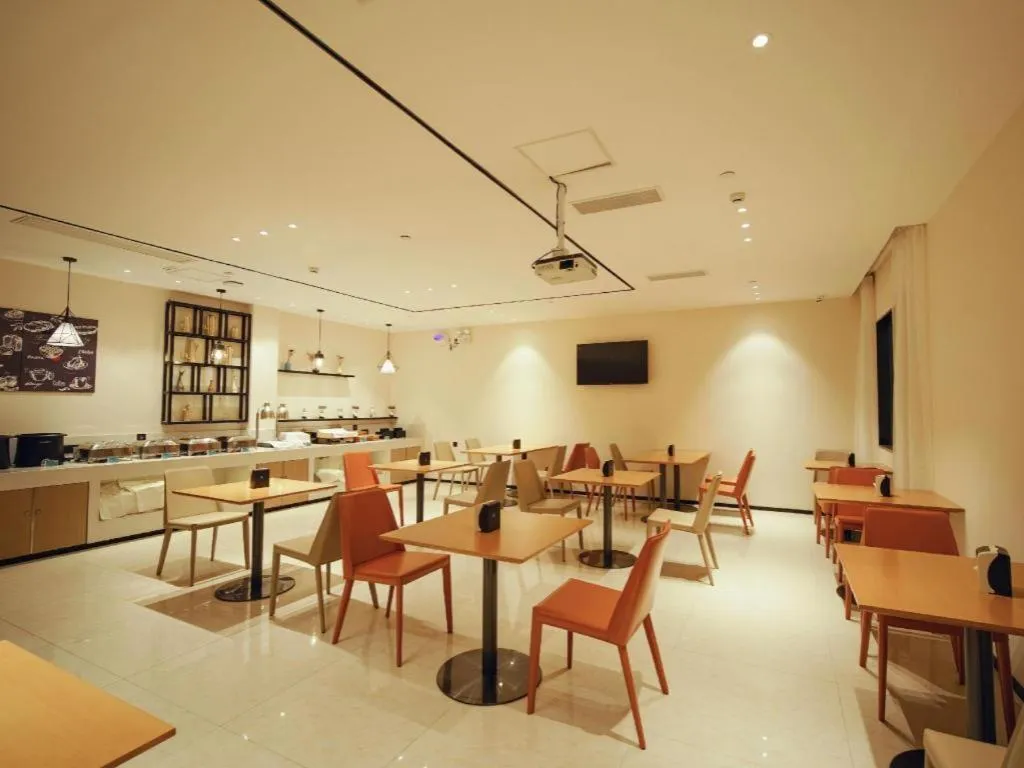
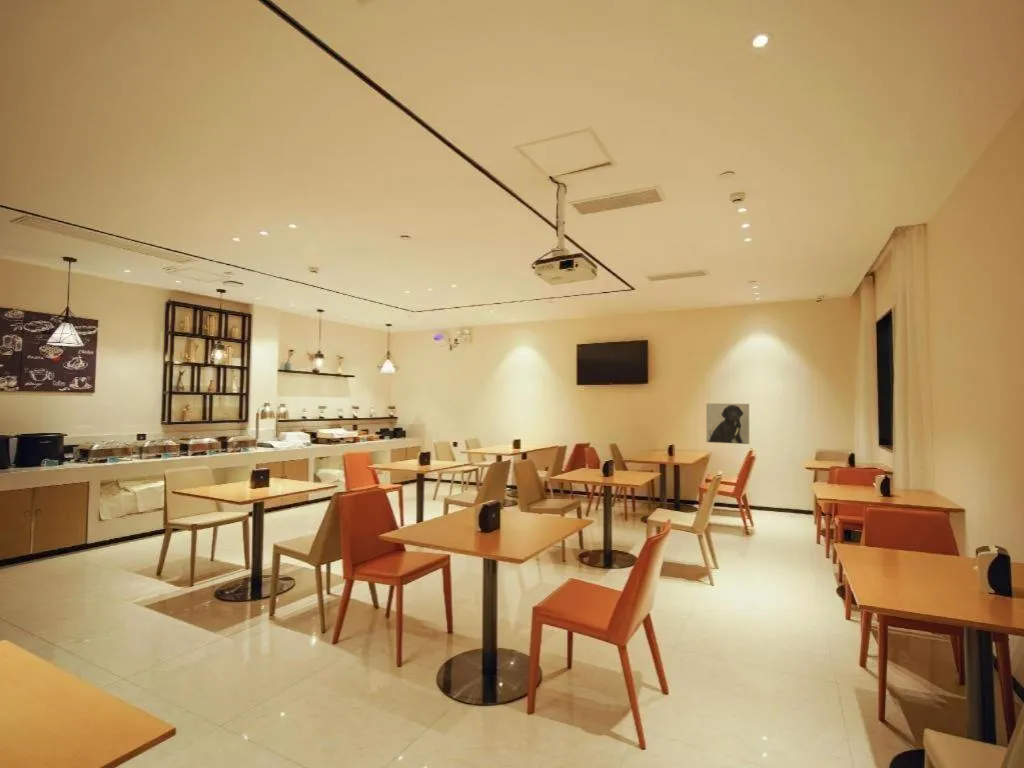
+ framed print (727, 423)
